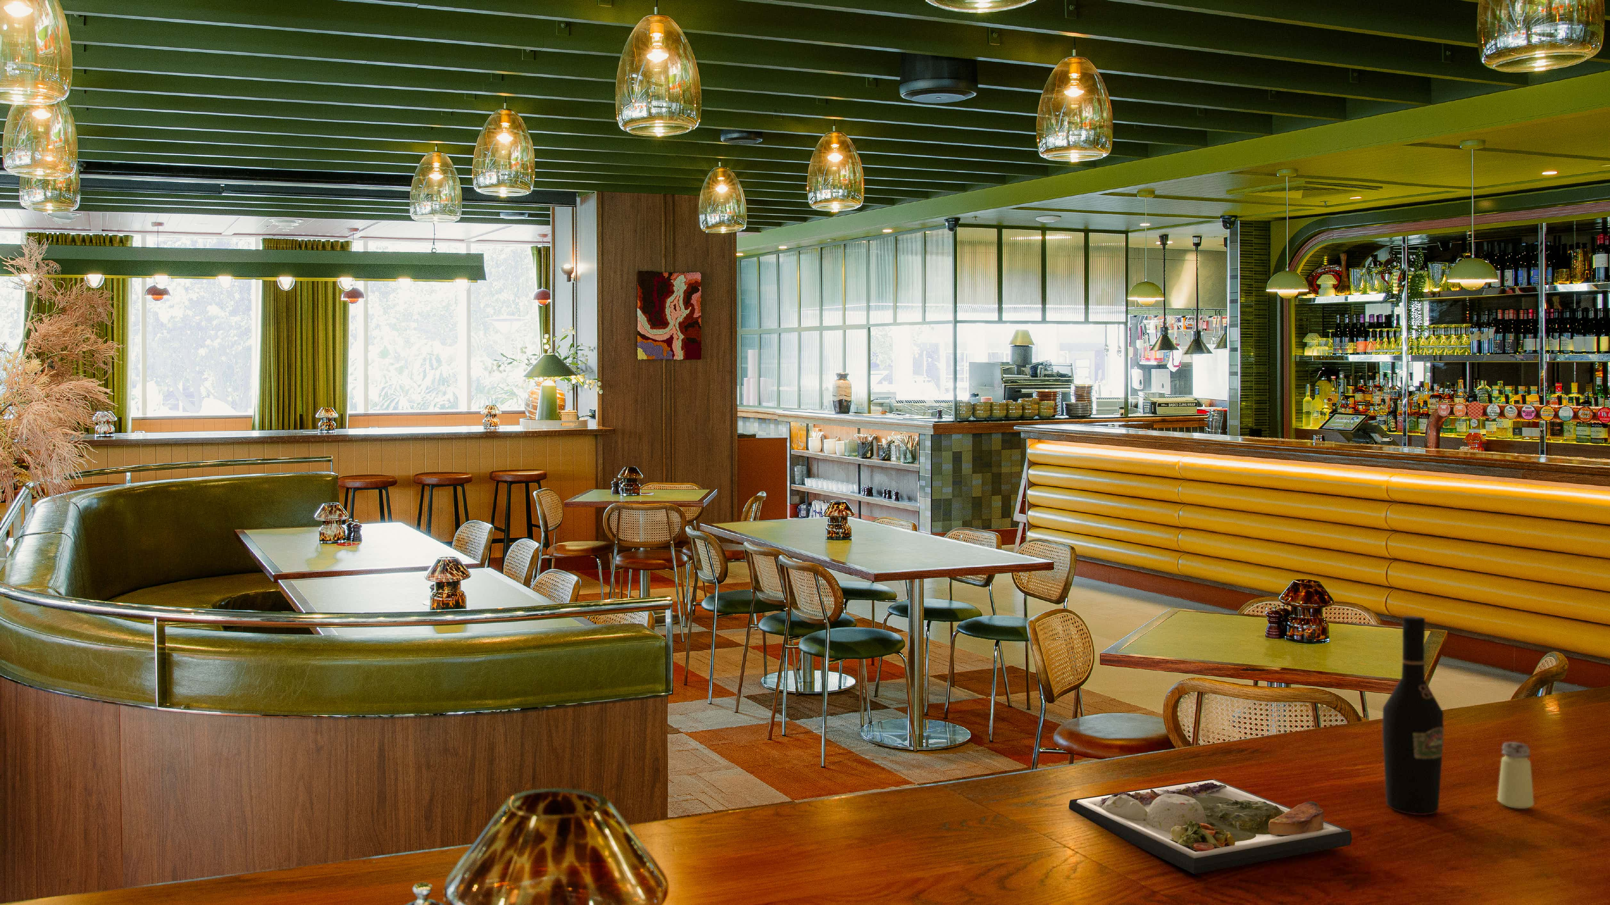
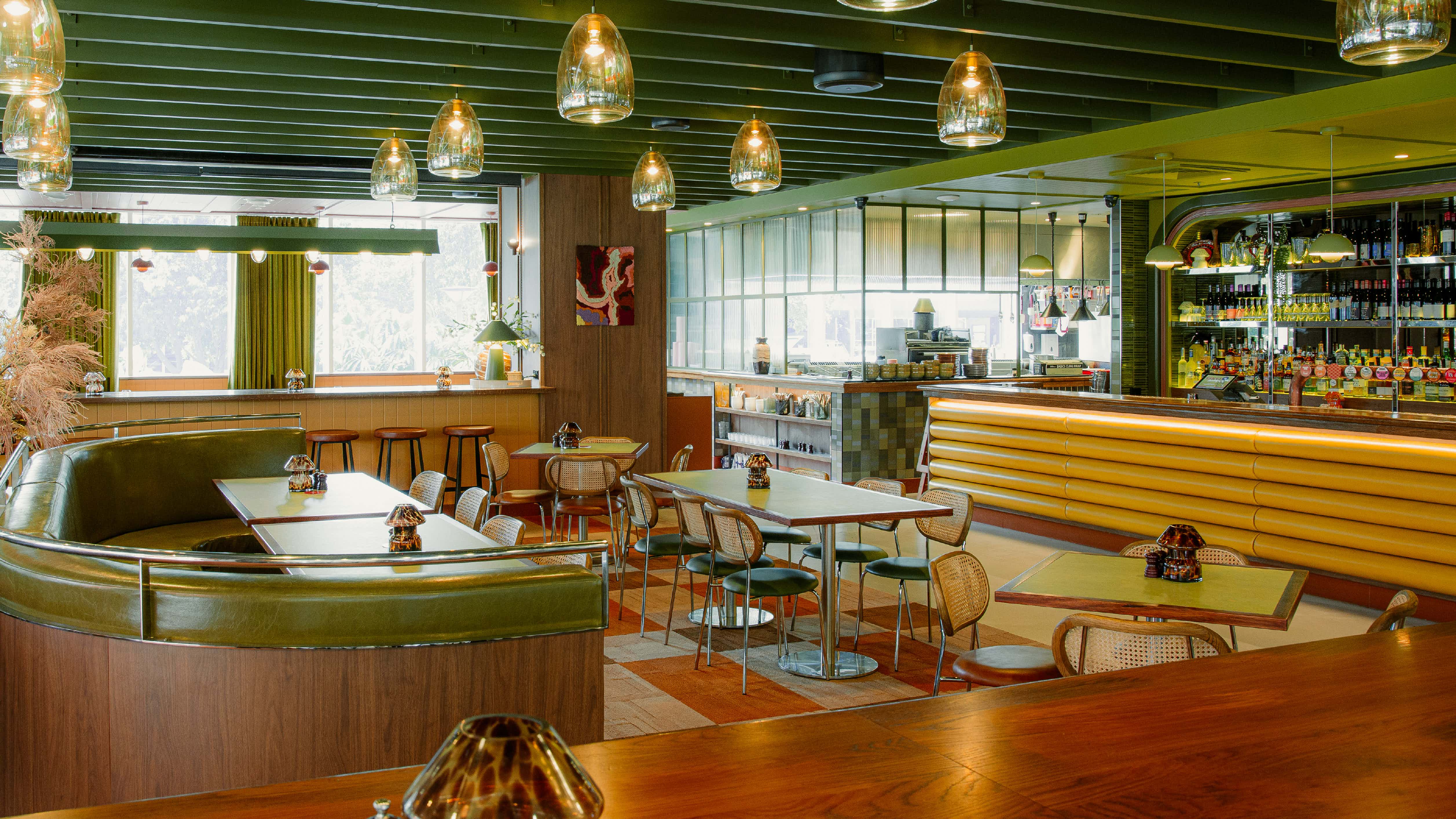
- dinner plate (1204, 811)
- wine bottle (1413, 713)
- saltshaker (1516, 774)
